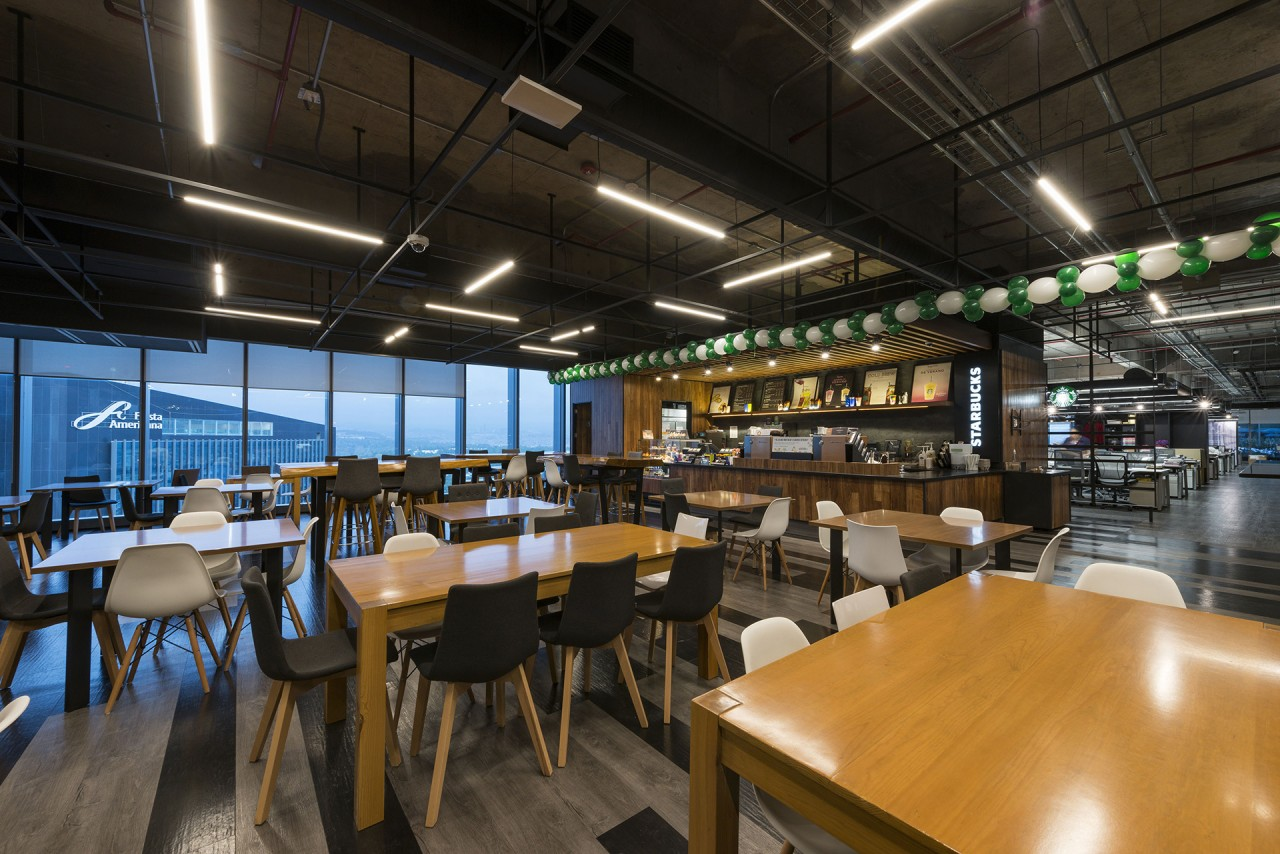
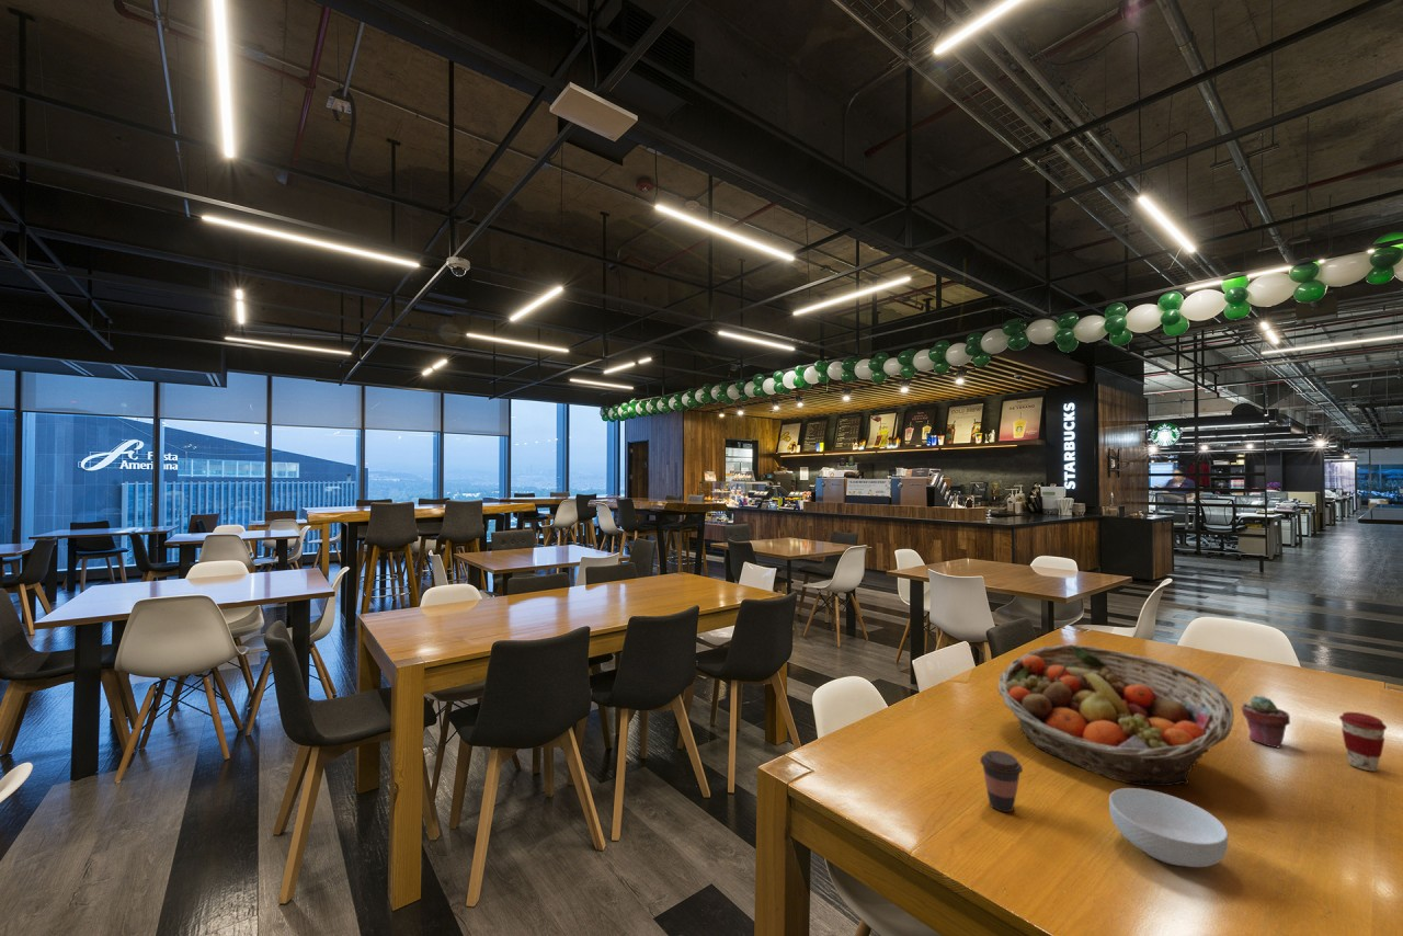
+ cereal bowl (1165, 832)
+ coffee cup (1001, 781)
+ potted succulent (1265, 719)
+ fruit basket (1103, 707)
+ coffee cup (1362, 741)
